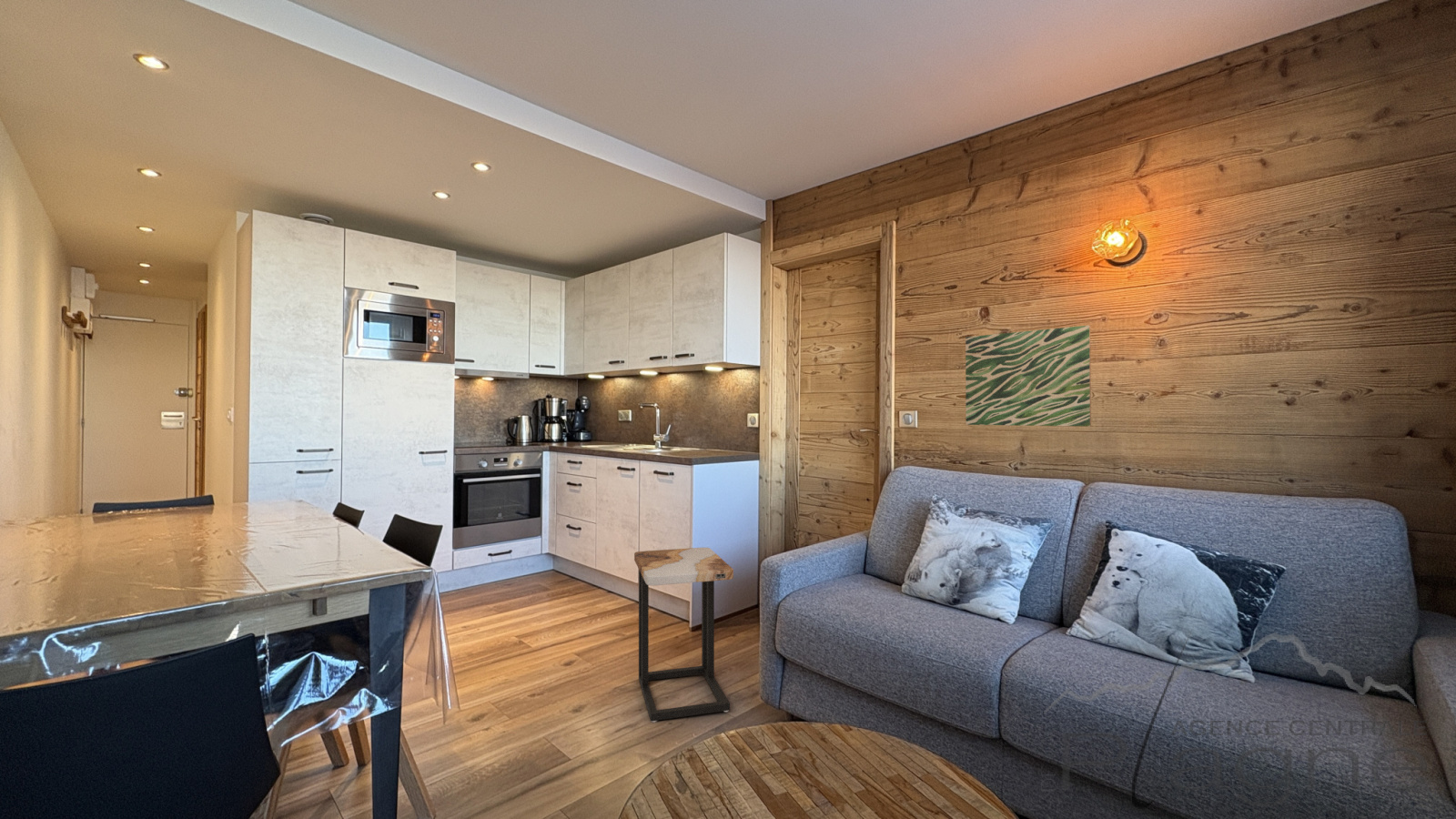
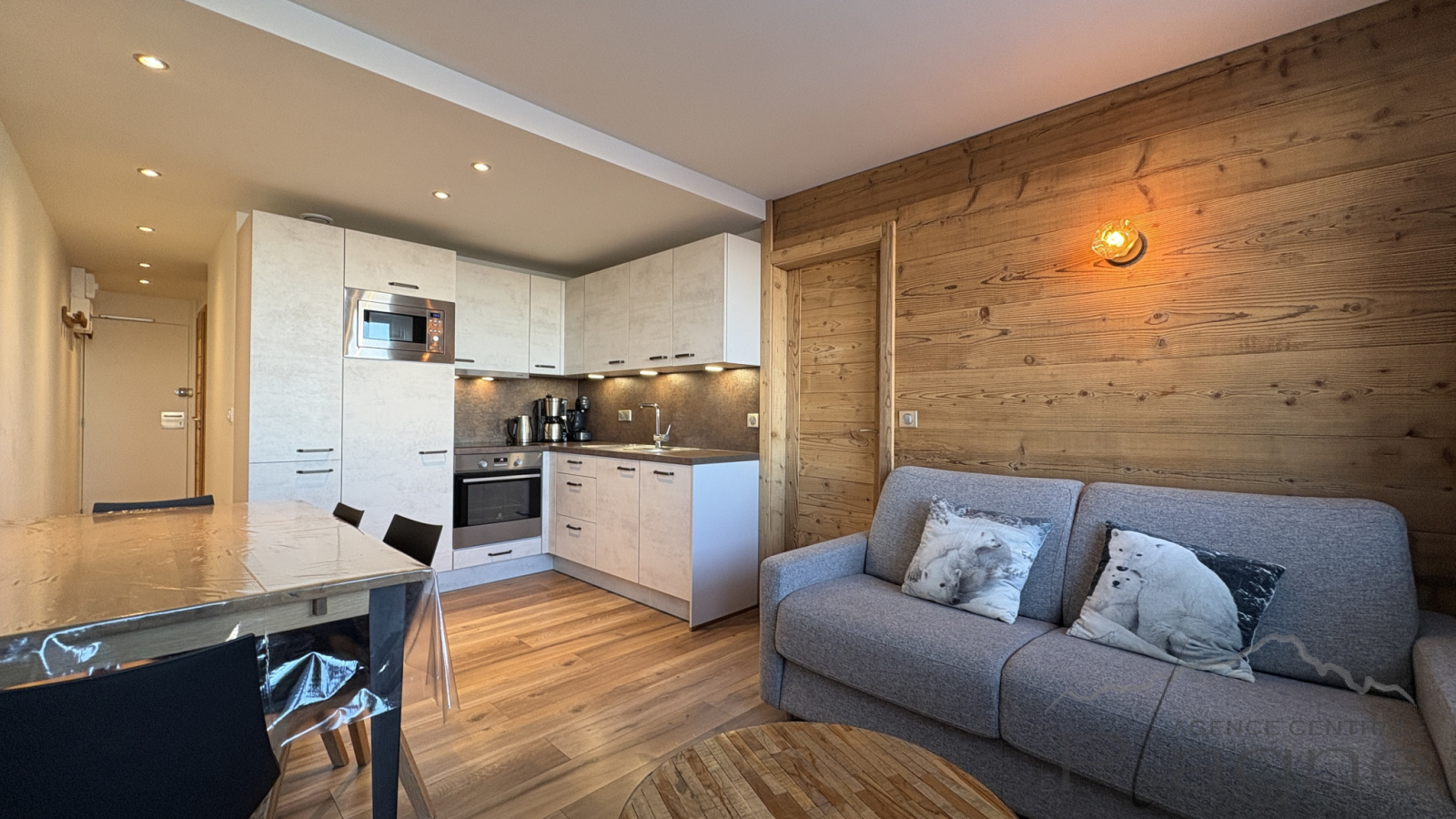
- side table (702, 627)
- wall art (1024, 379)
